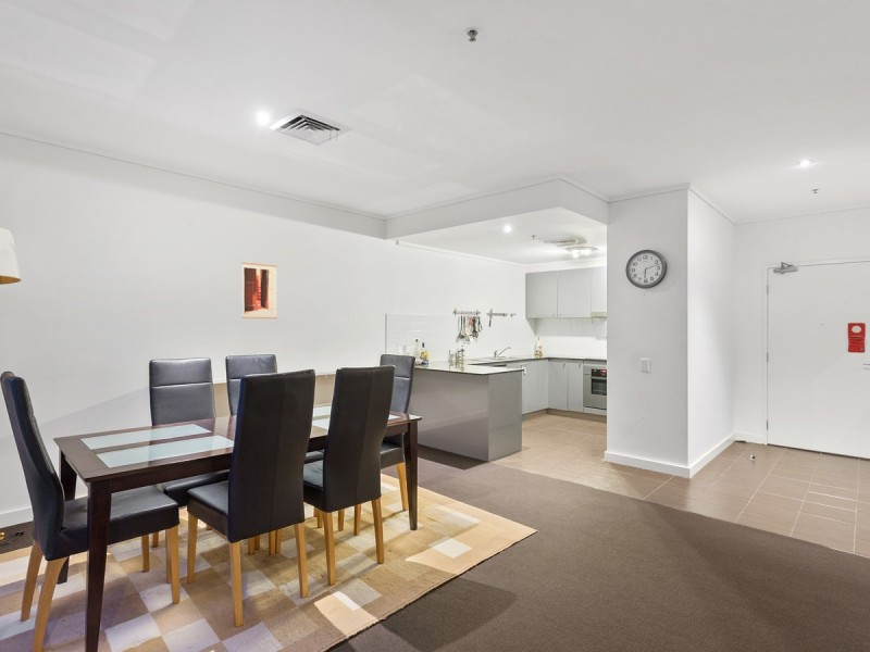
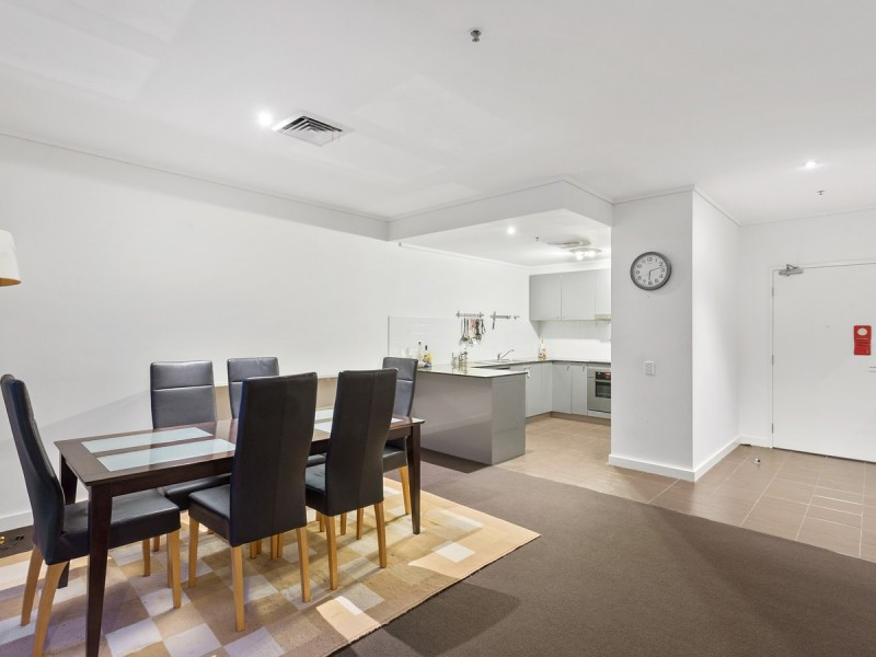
- wall art (259, 291)
